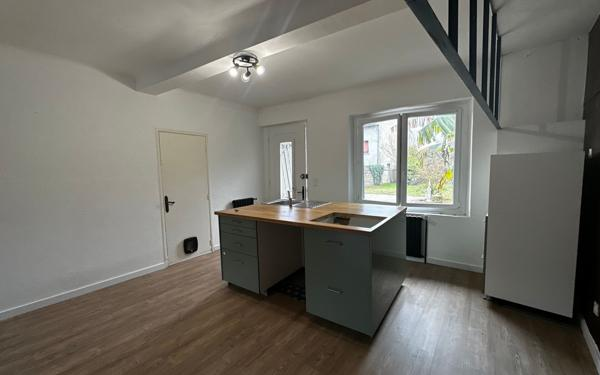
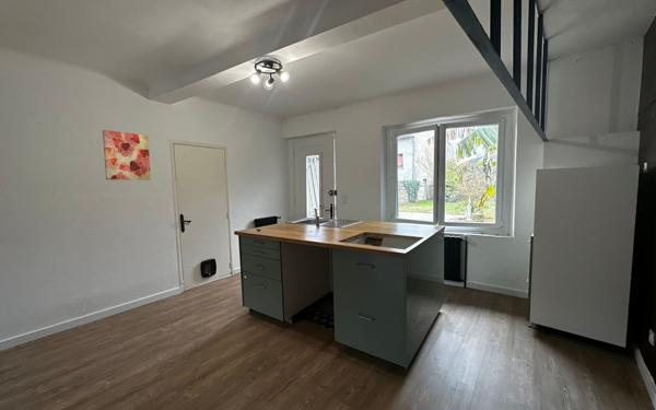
+ wall art (128, 156)
